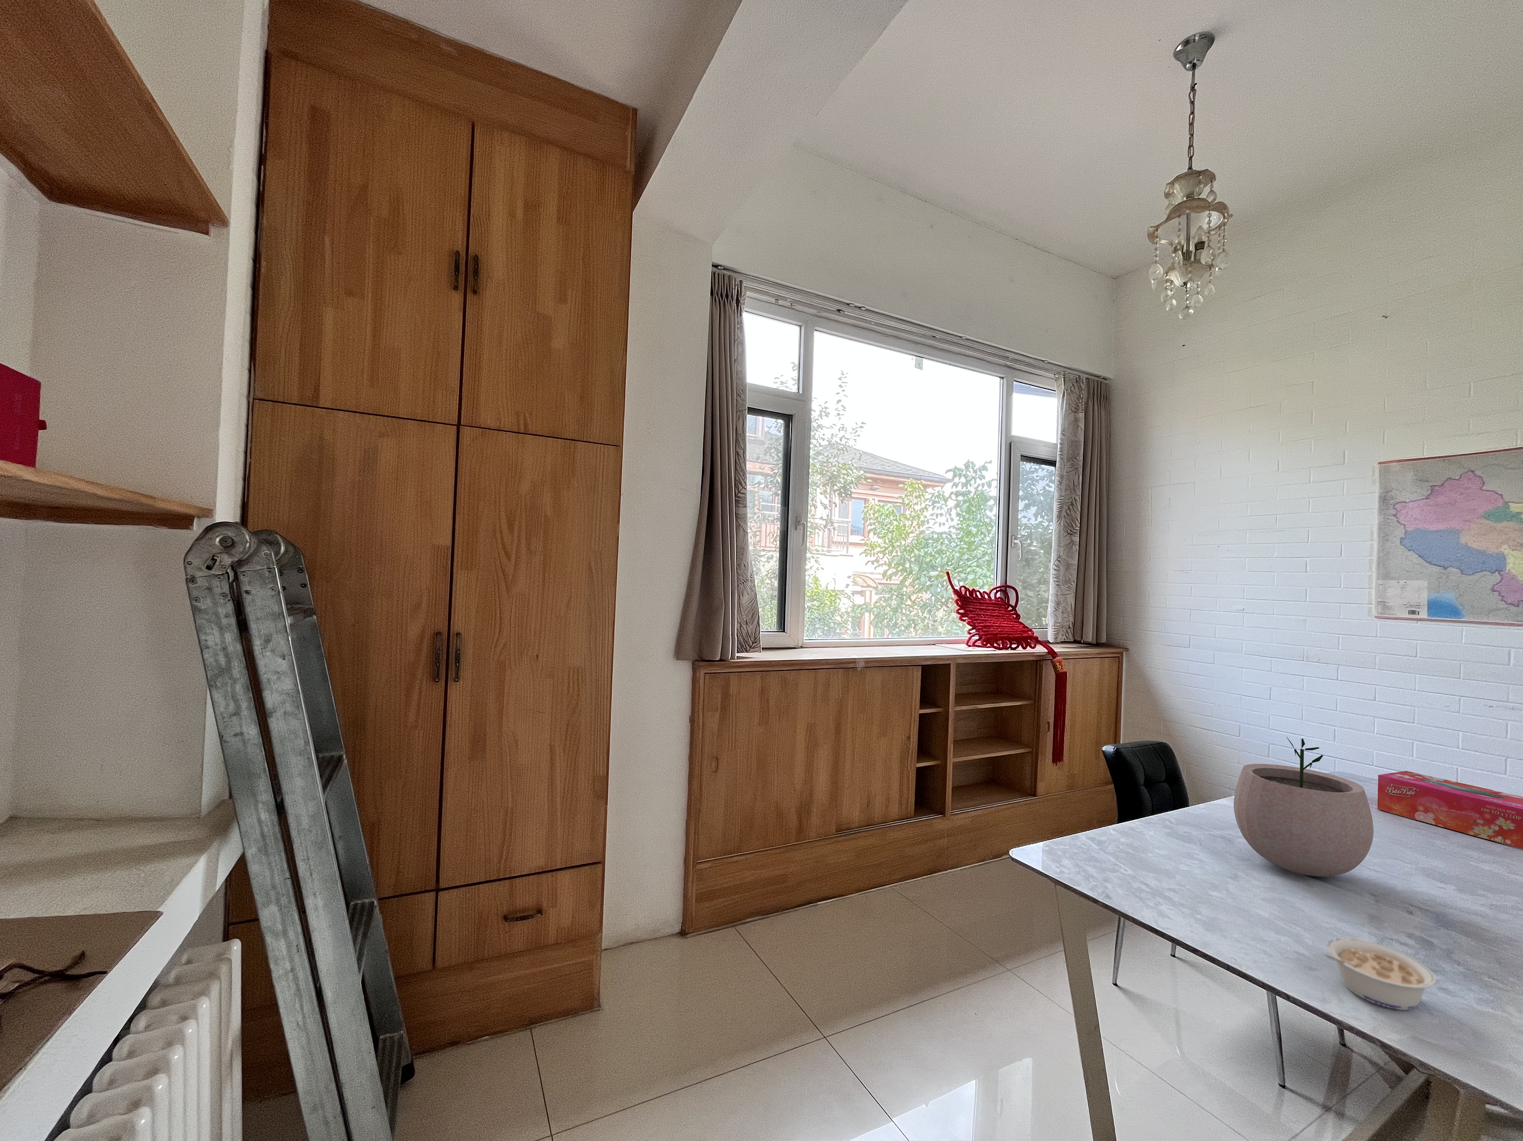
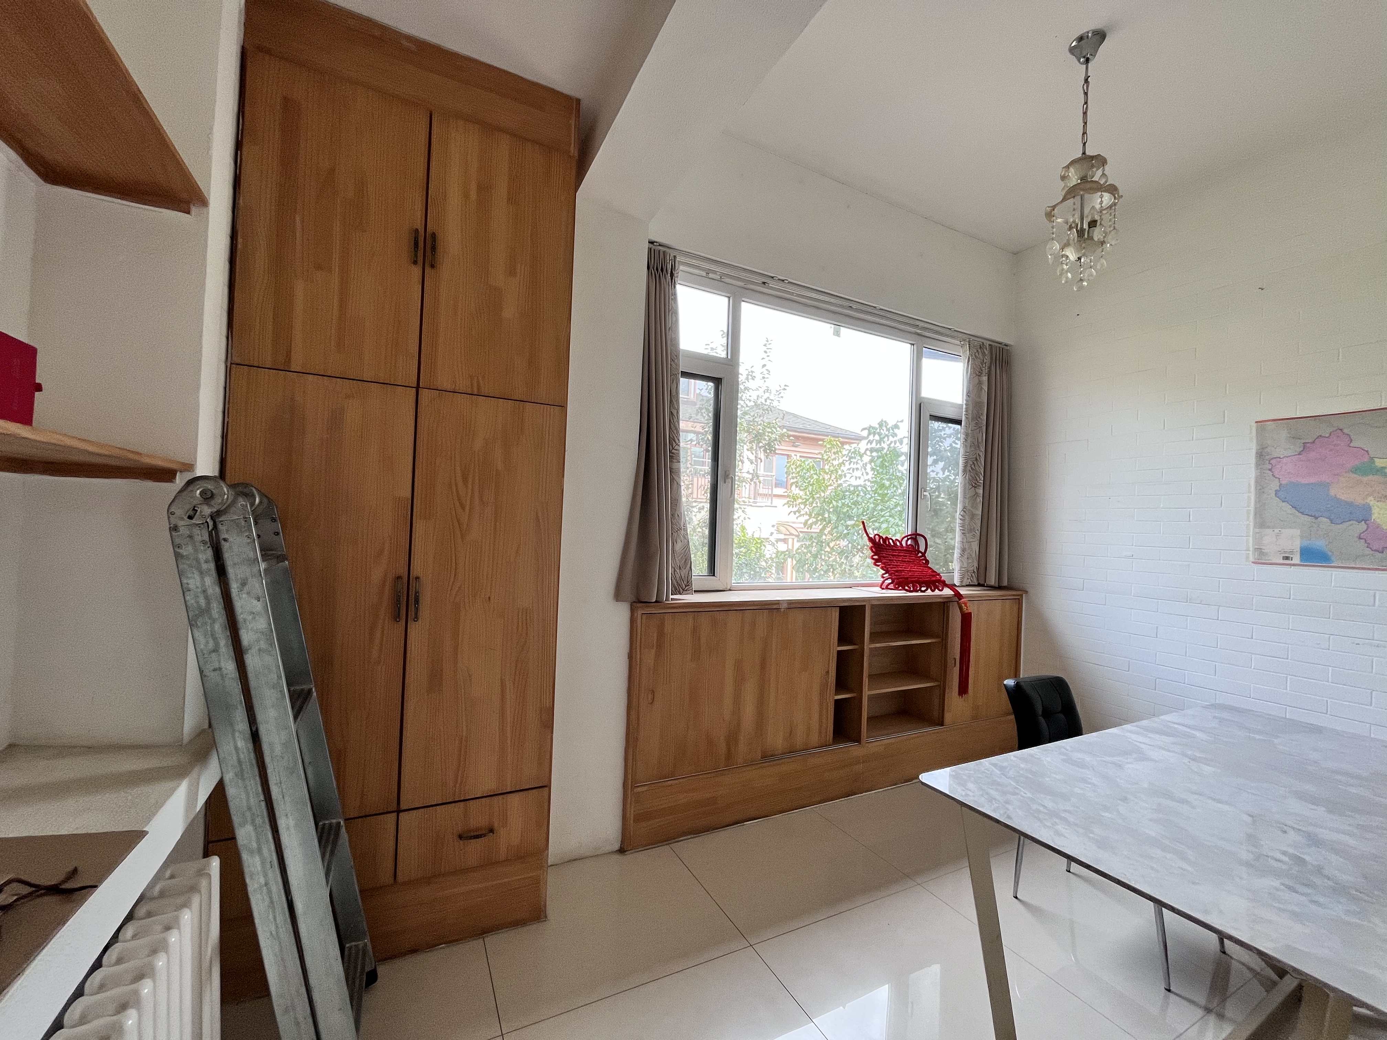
- tissue box (1461, 807)
- plant pot (1300, 803)
- legume (1378, 974)
